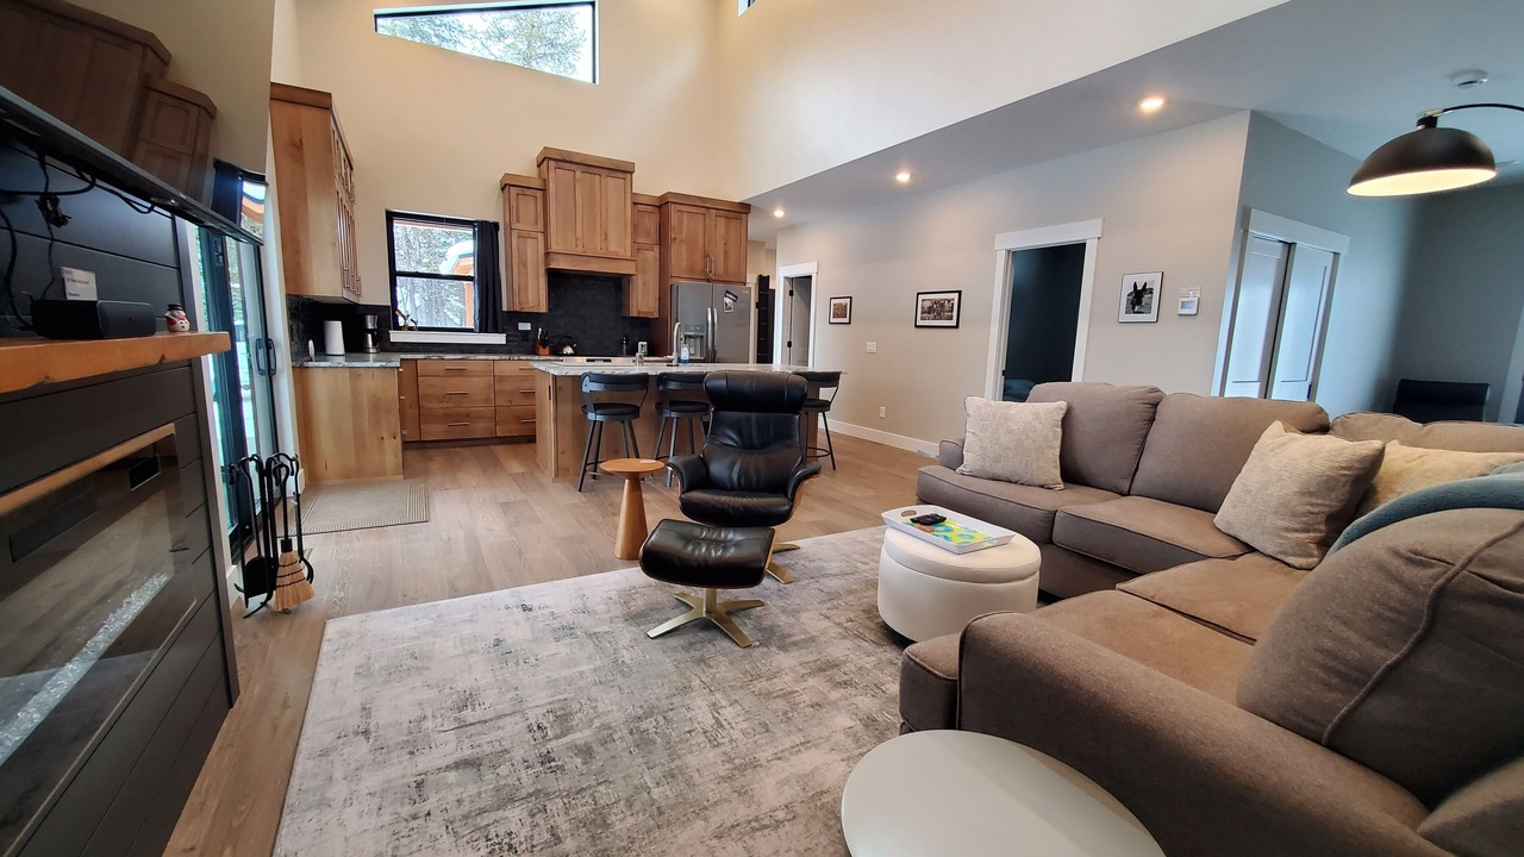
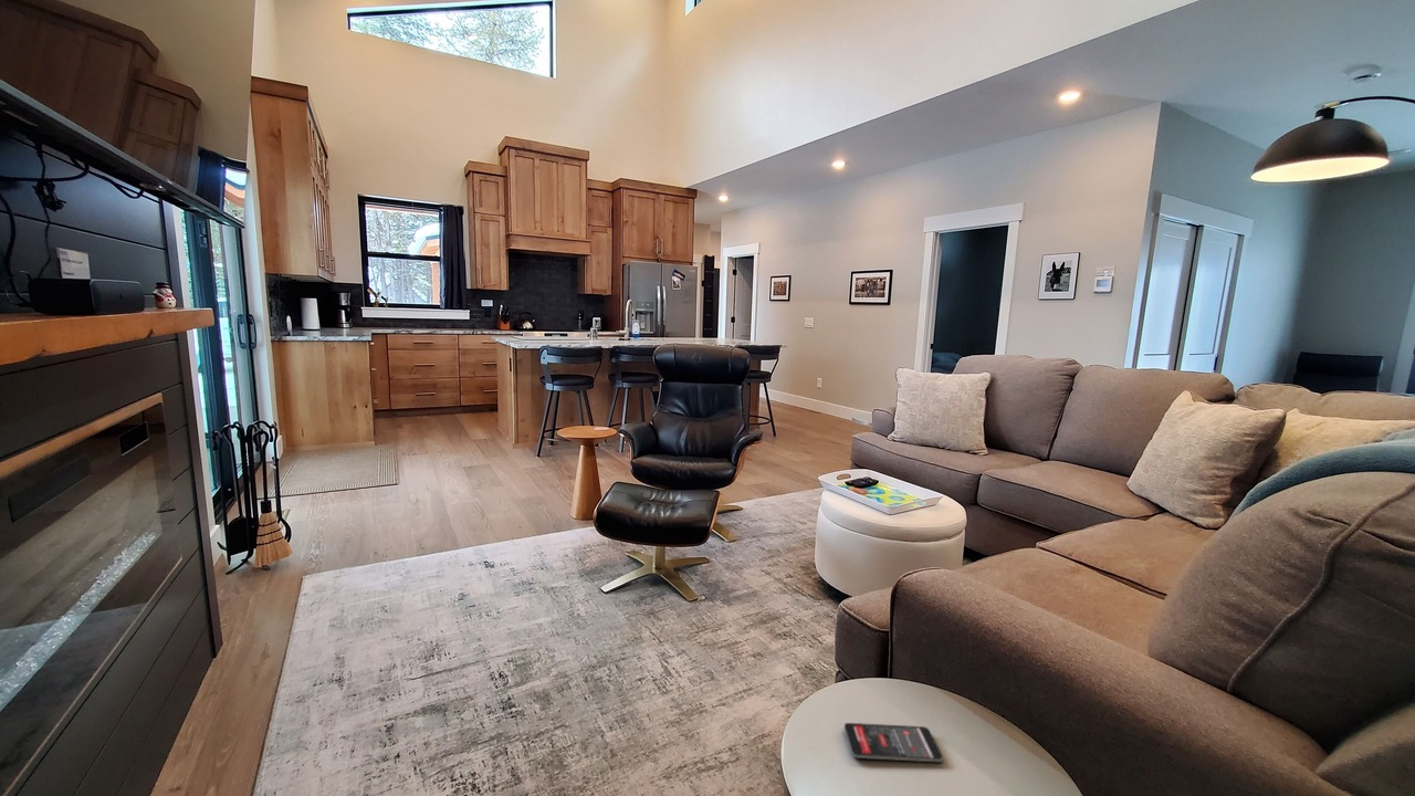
+ smartphone (891, 742)
